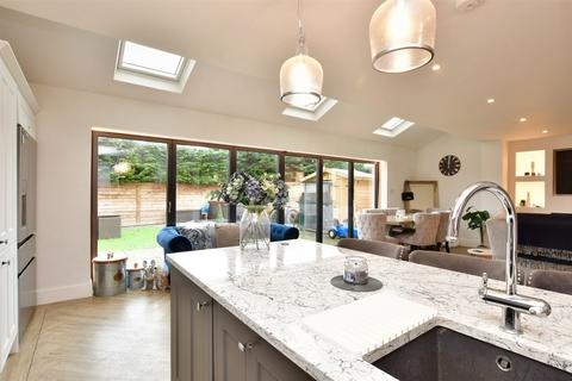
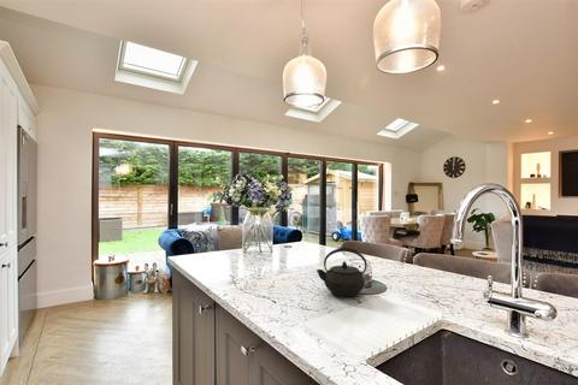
+ kettle (341, 270)
